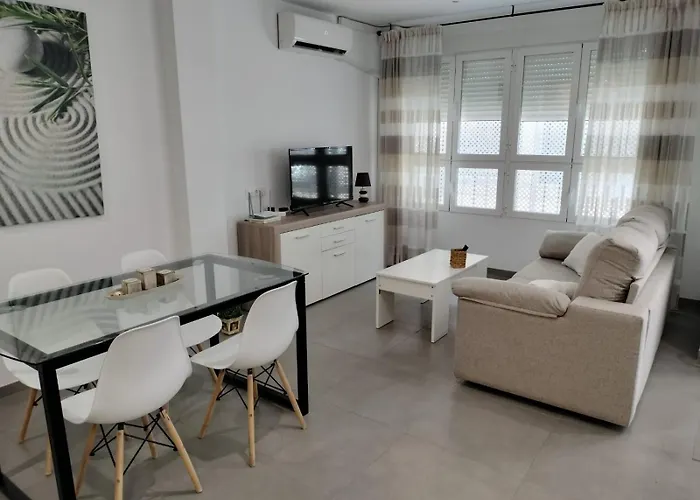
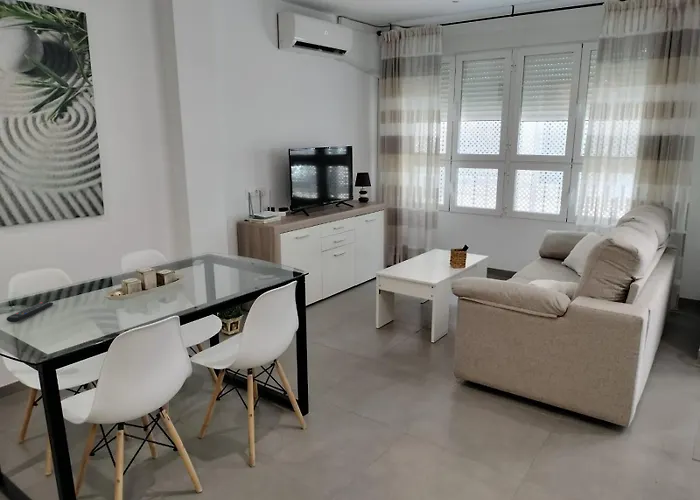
+ remote control (31, 311)
